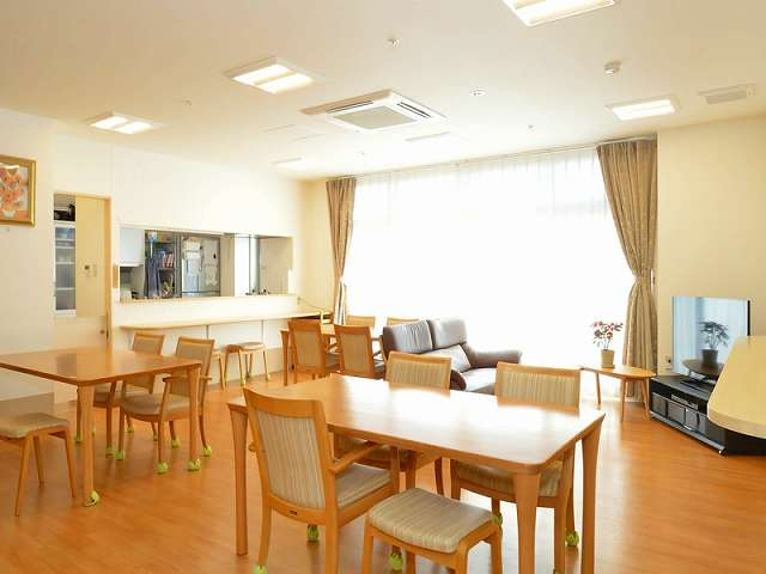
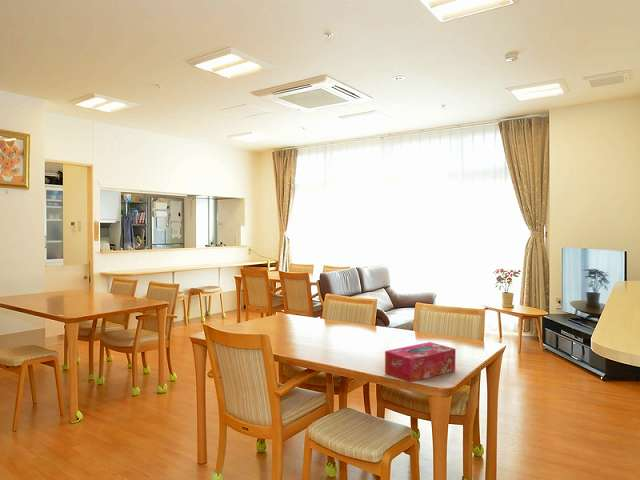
+ tissue box (420, 360)
